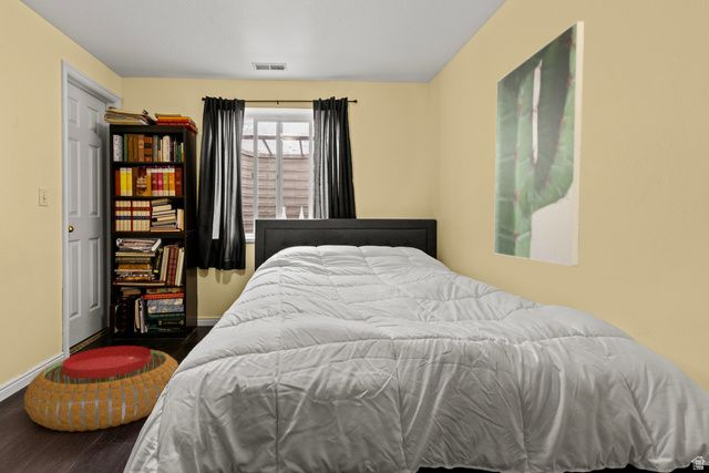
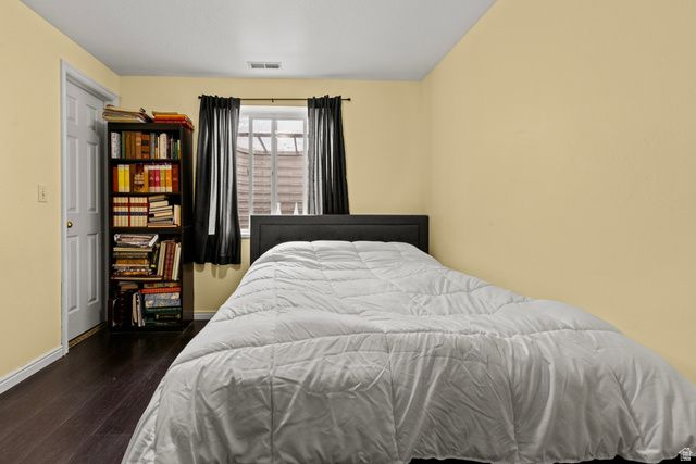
- pouf (109, 380)
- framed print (531, 158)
